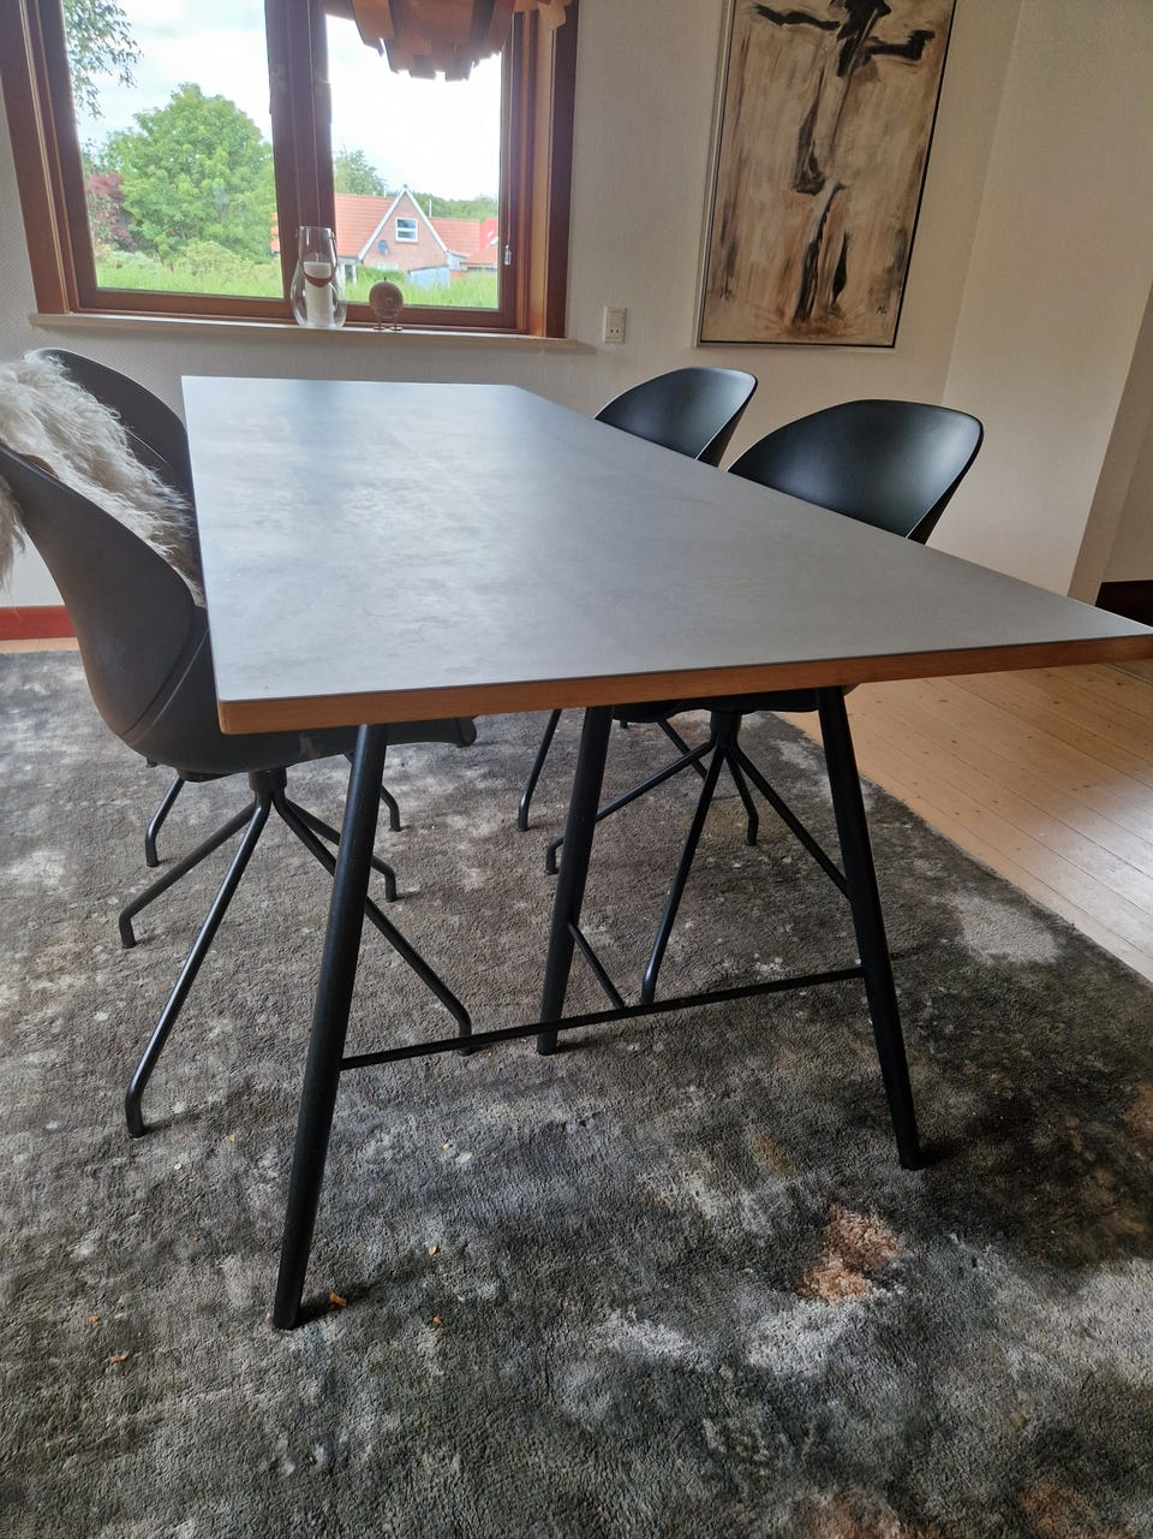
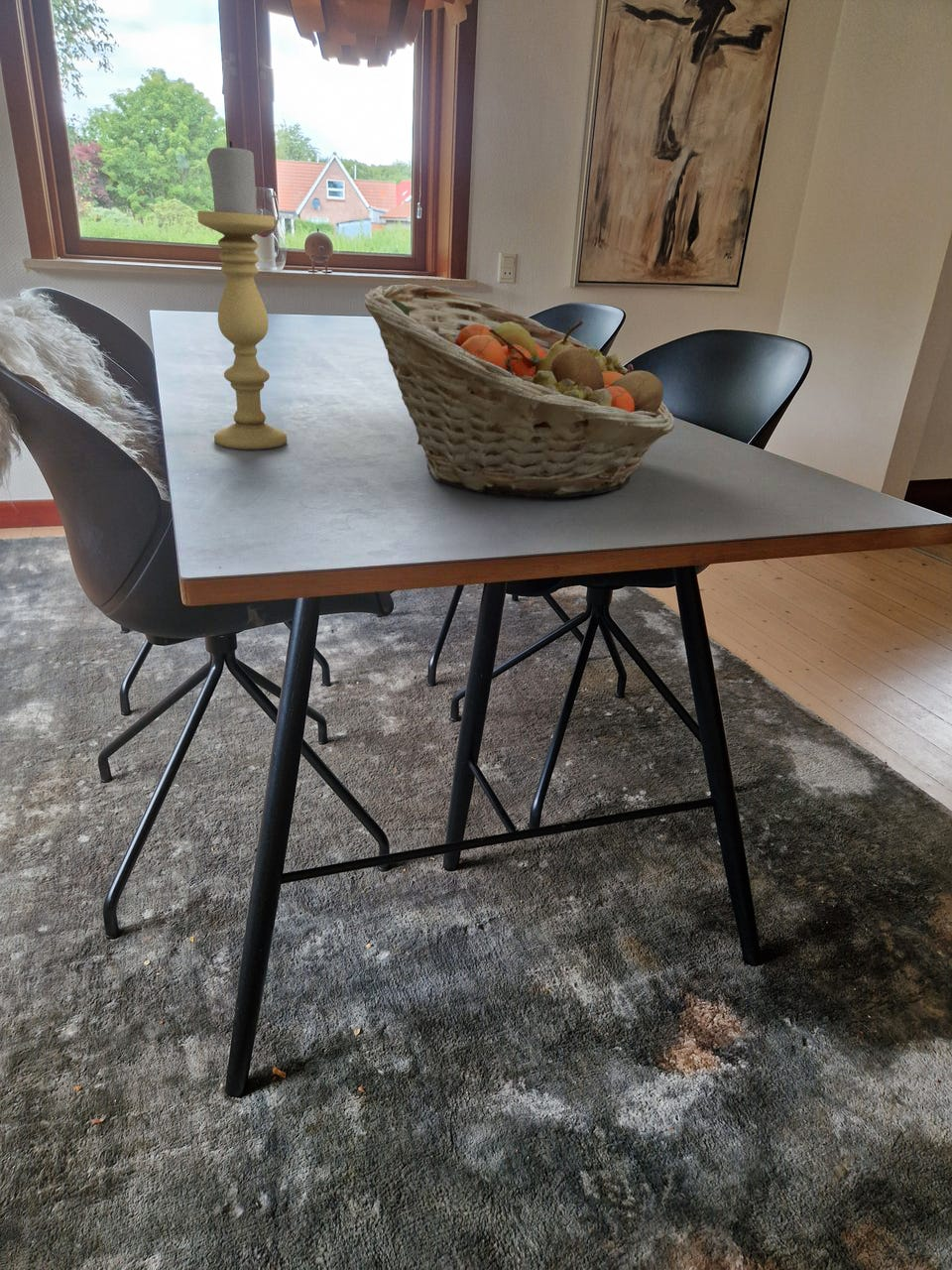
+ candle holder (242, 302)
+ fruit basket (522, 381)
